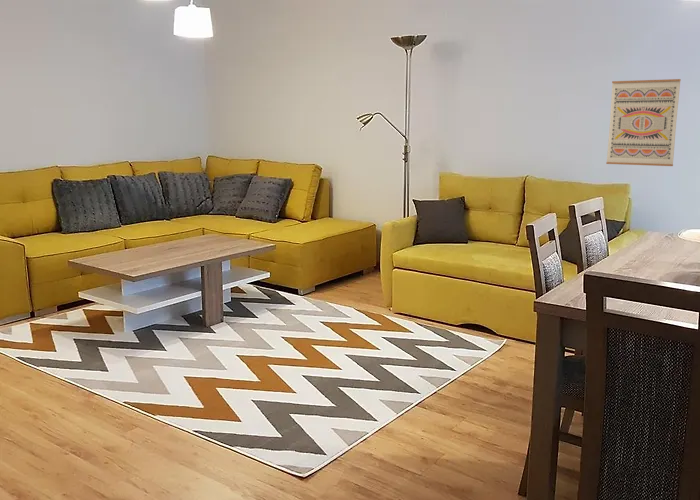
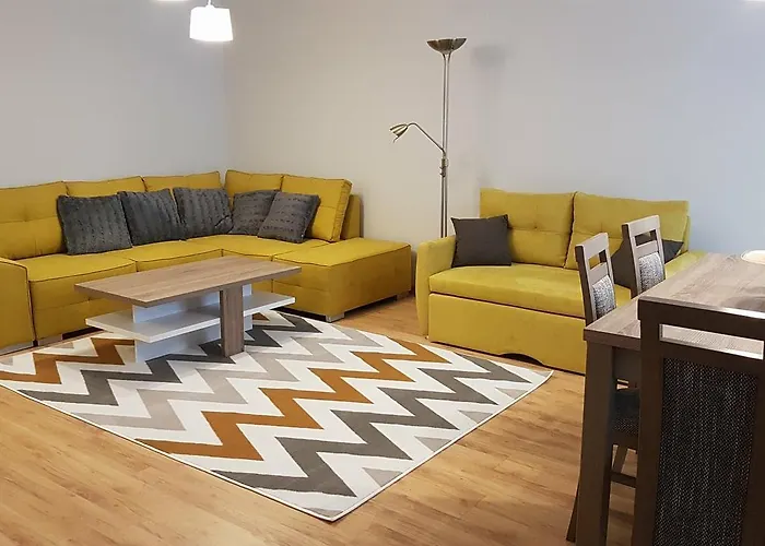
- wall art (642, 123)
